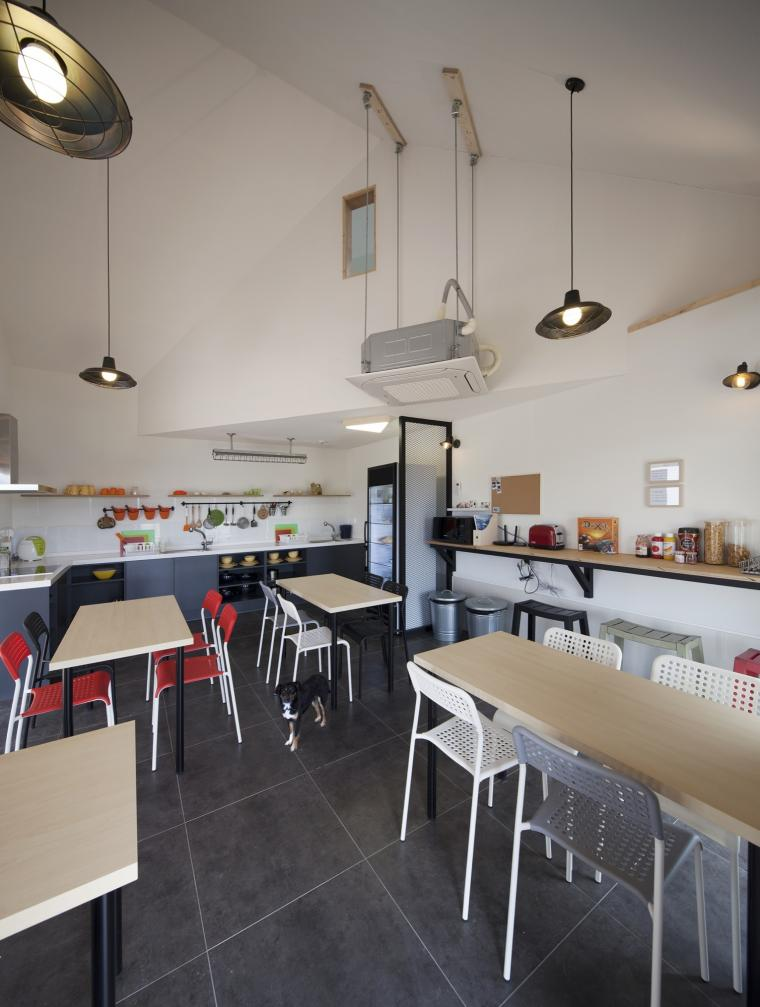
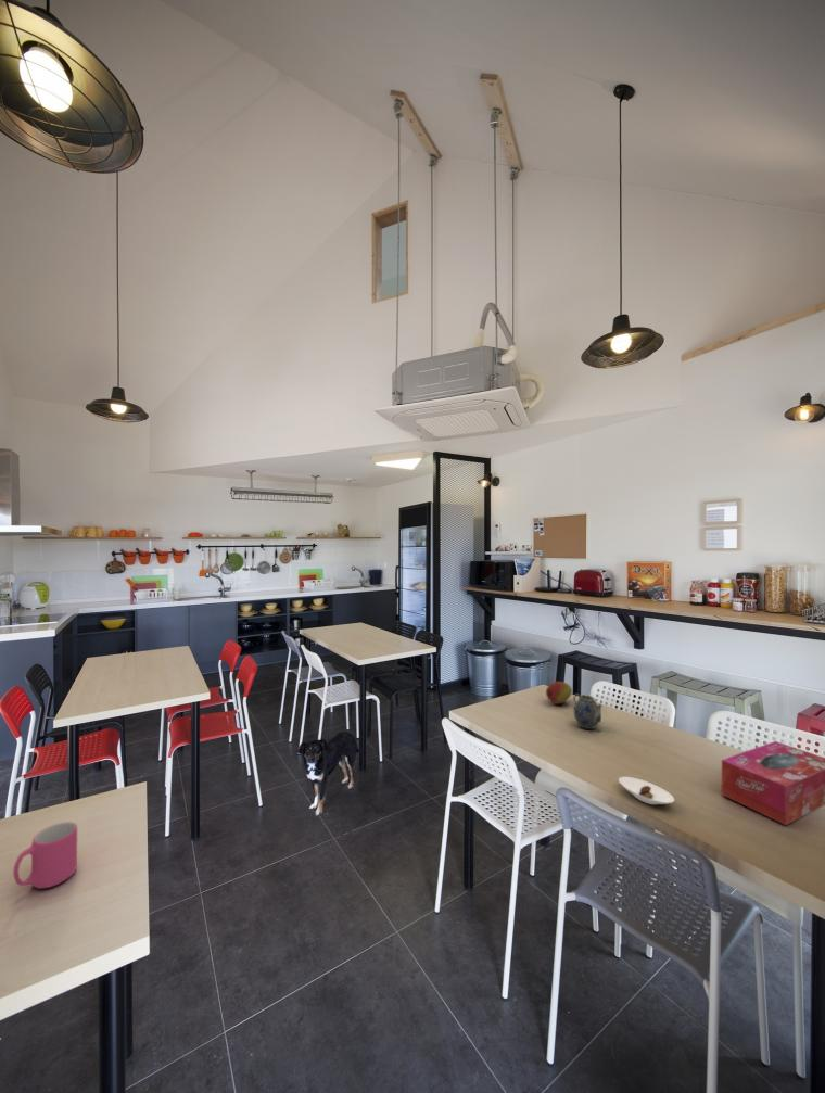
+ teapot (587, 711)
+ tissue box (779, 778)
+ saucer (645, 792)
+ fruit (558, 692)
+ mug (46, 859)
